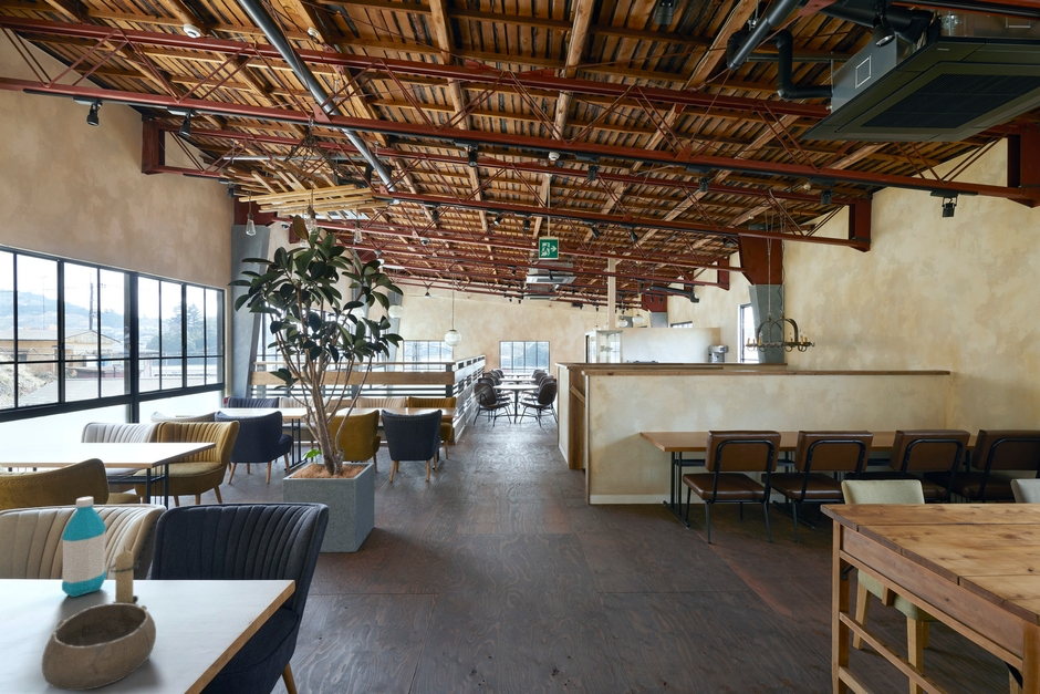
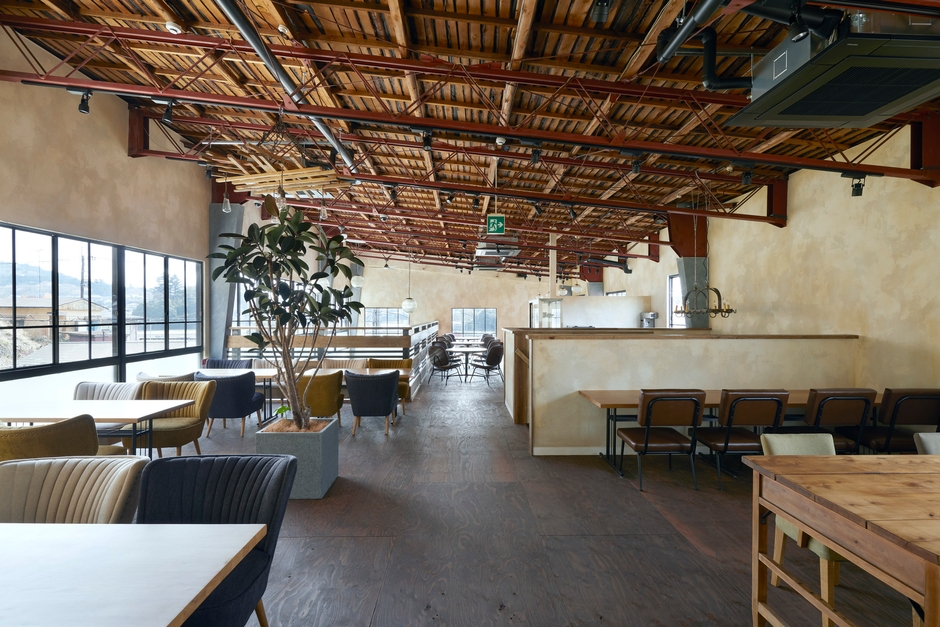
- bowl (101, 641)
- candle (124, 576)
- water bottle (84, 545)
